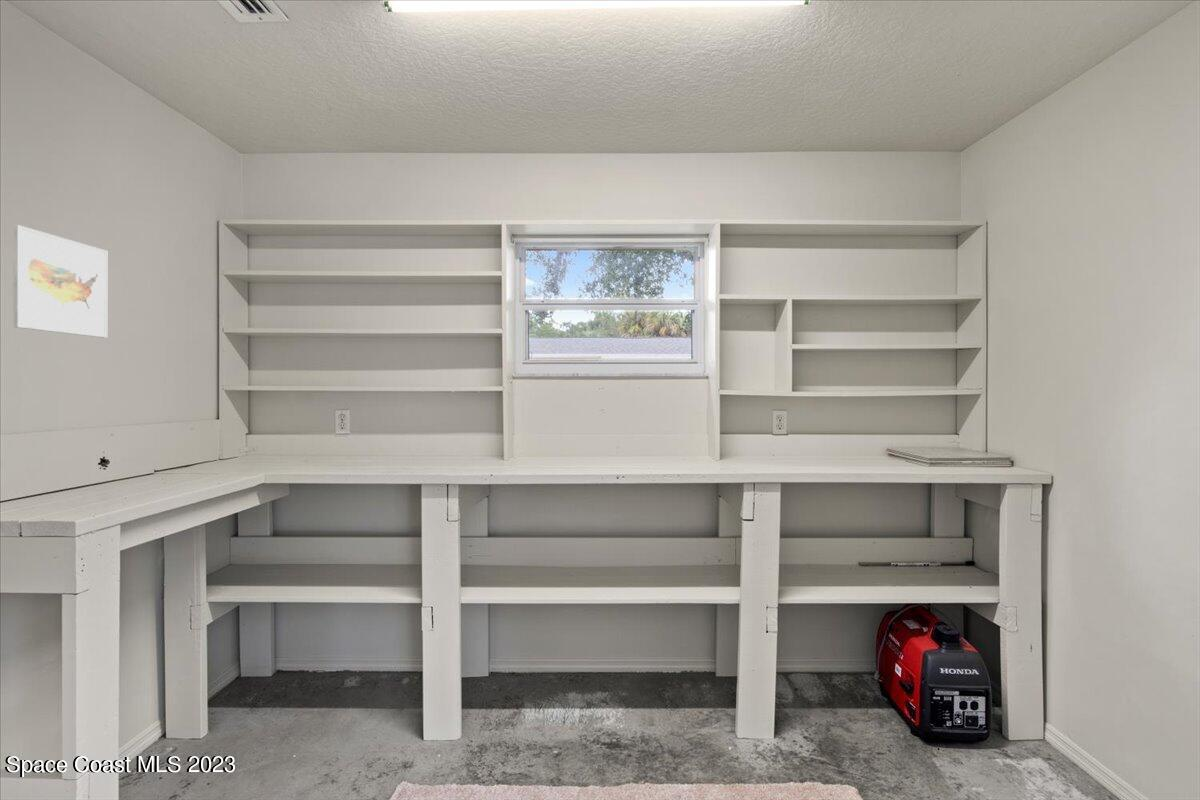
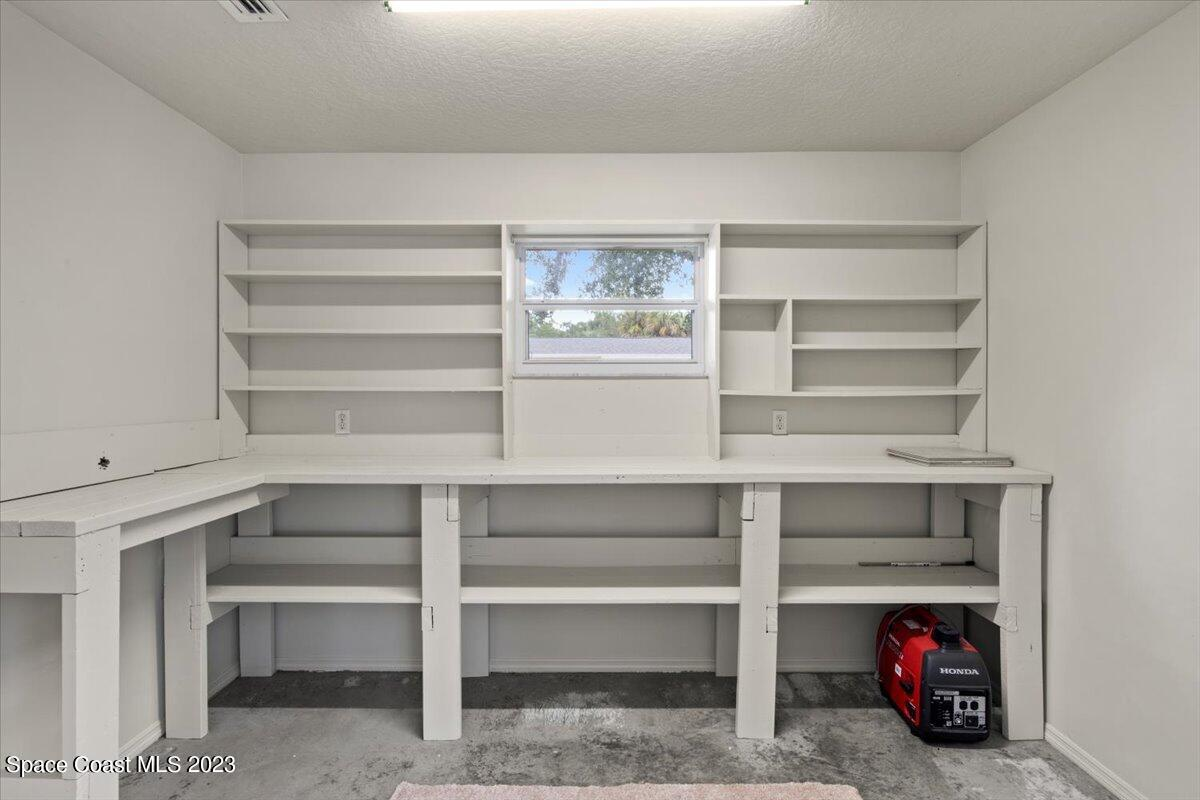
- wall art (64, 285)
